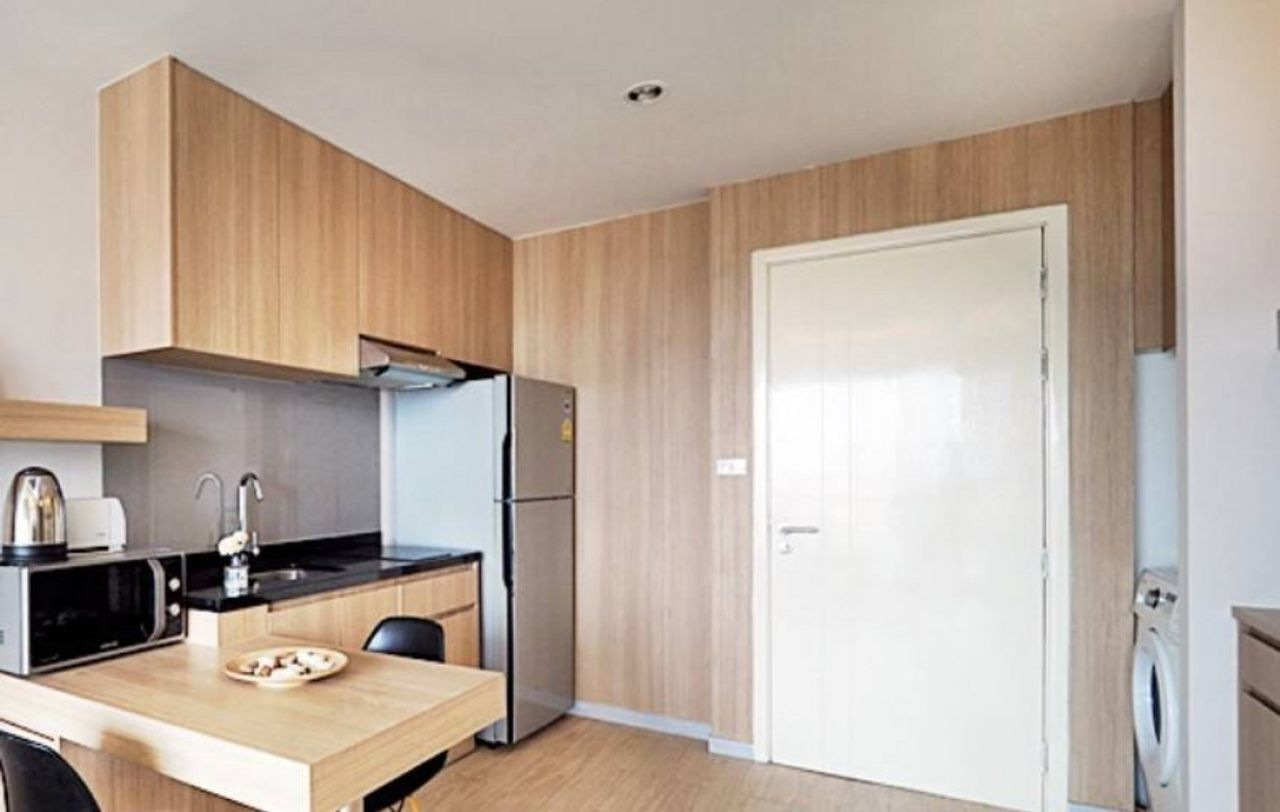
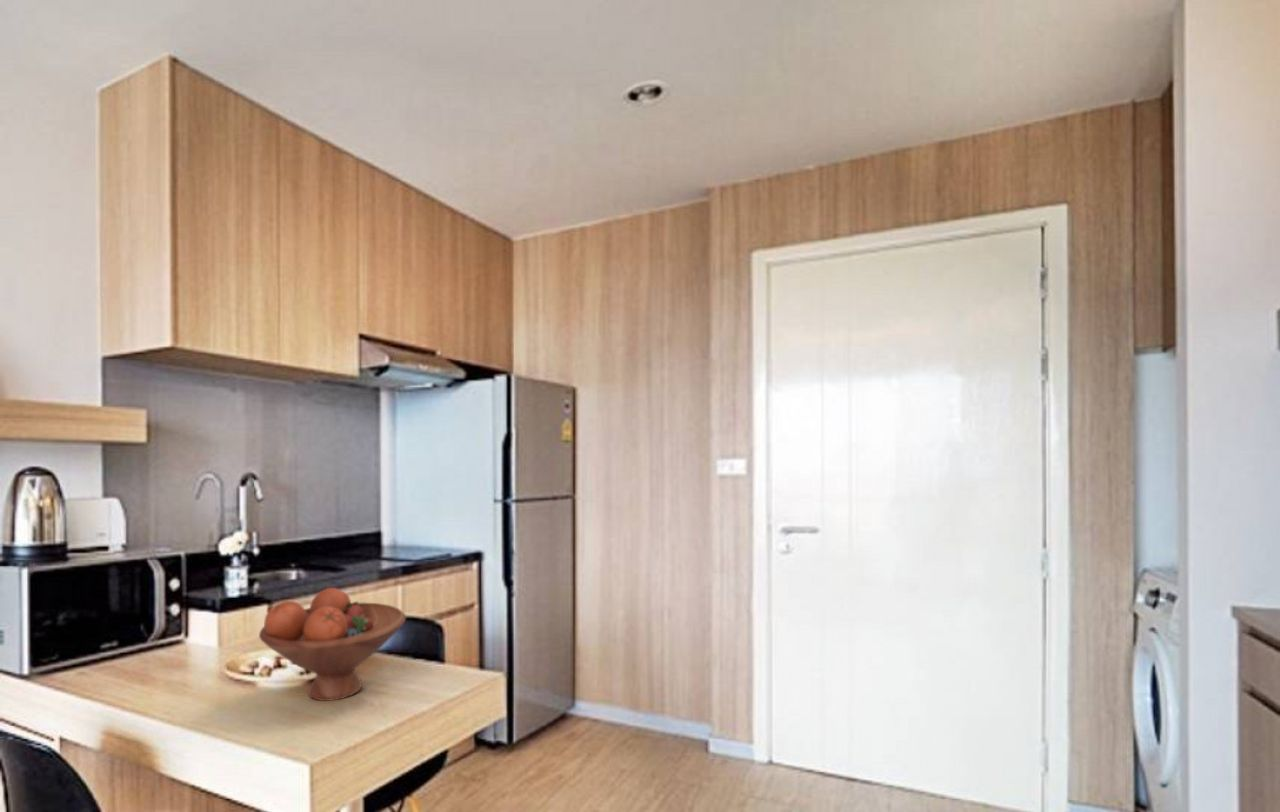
+ fruit bowl (335, 642)
